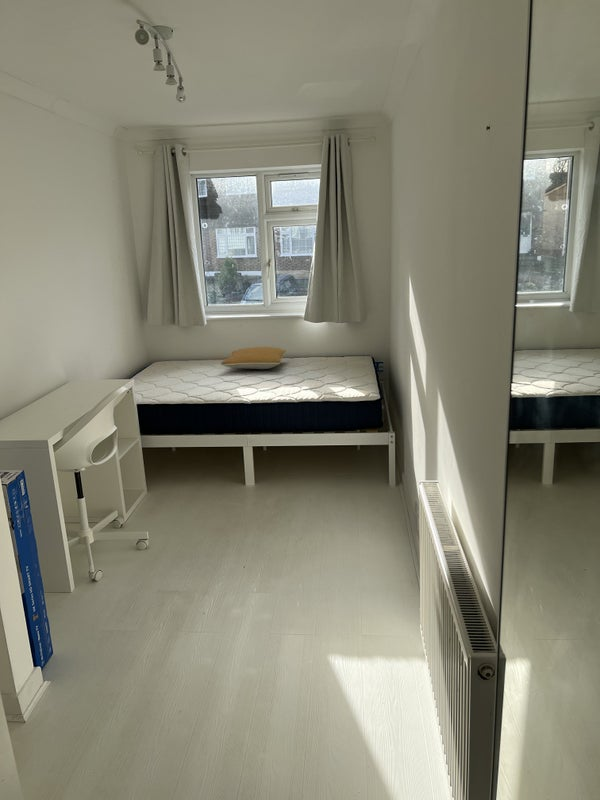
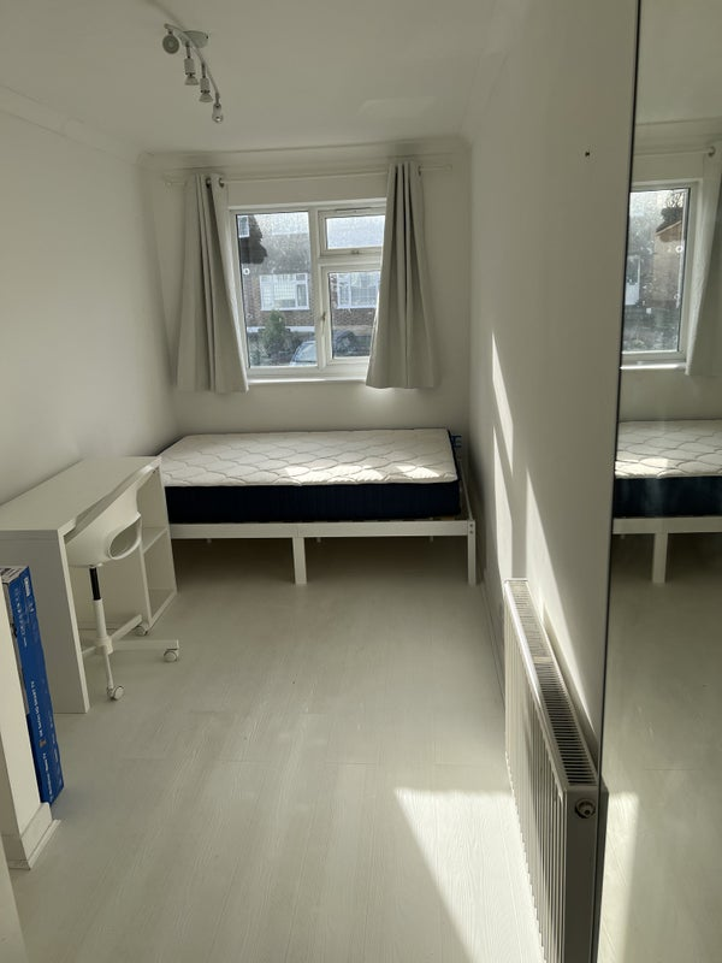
- pillow (254, 358)
